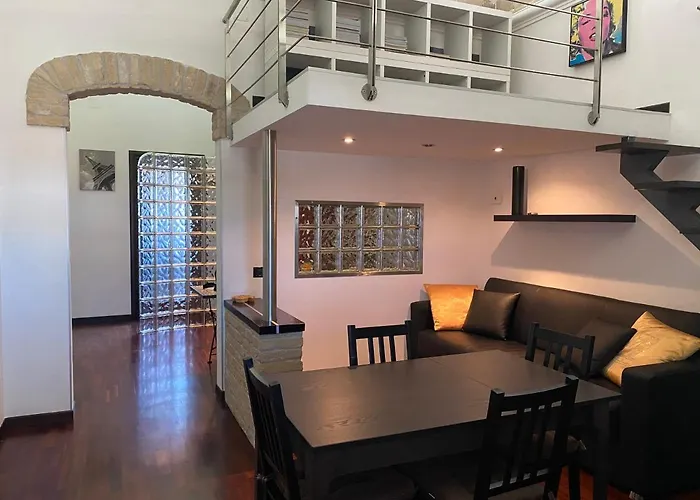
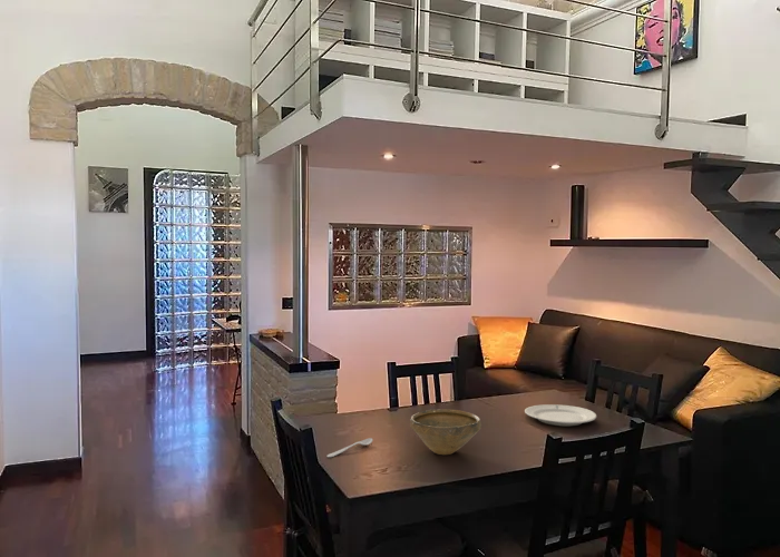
+ chinaware (559, 416)
+ spoon (350, 446)
+ bowl (445, 433)
